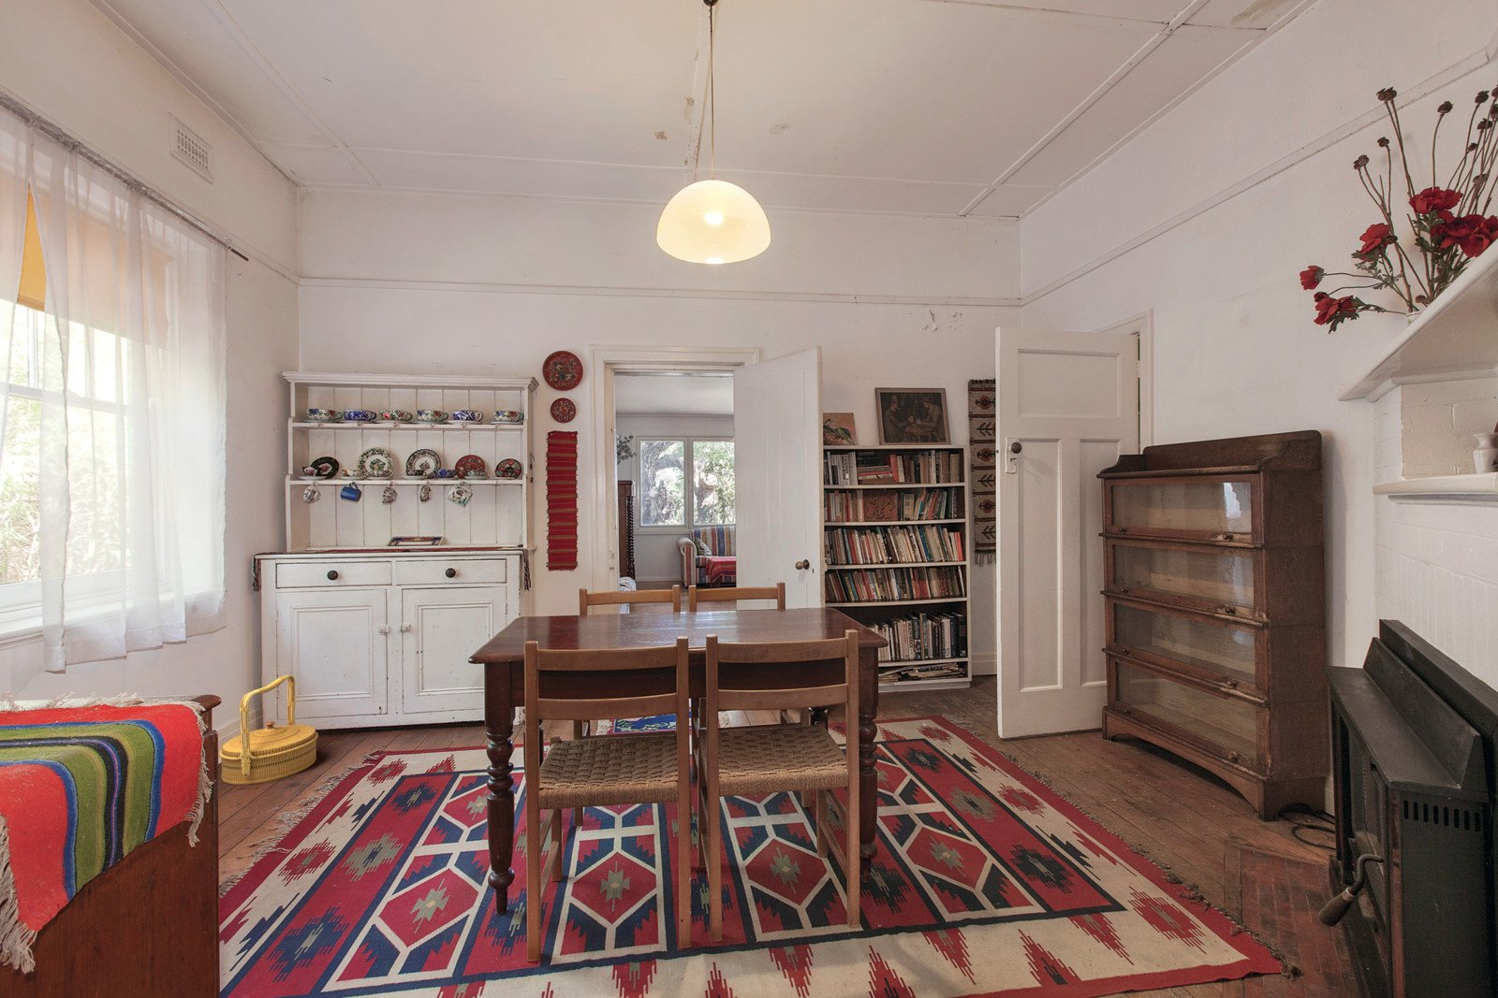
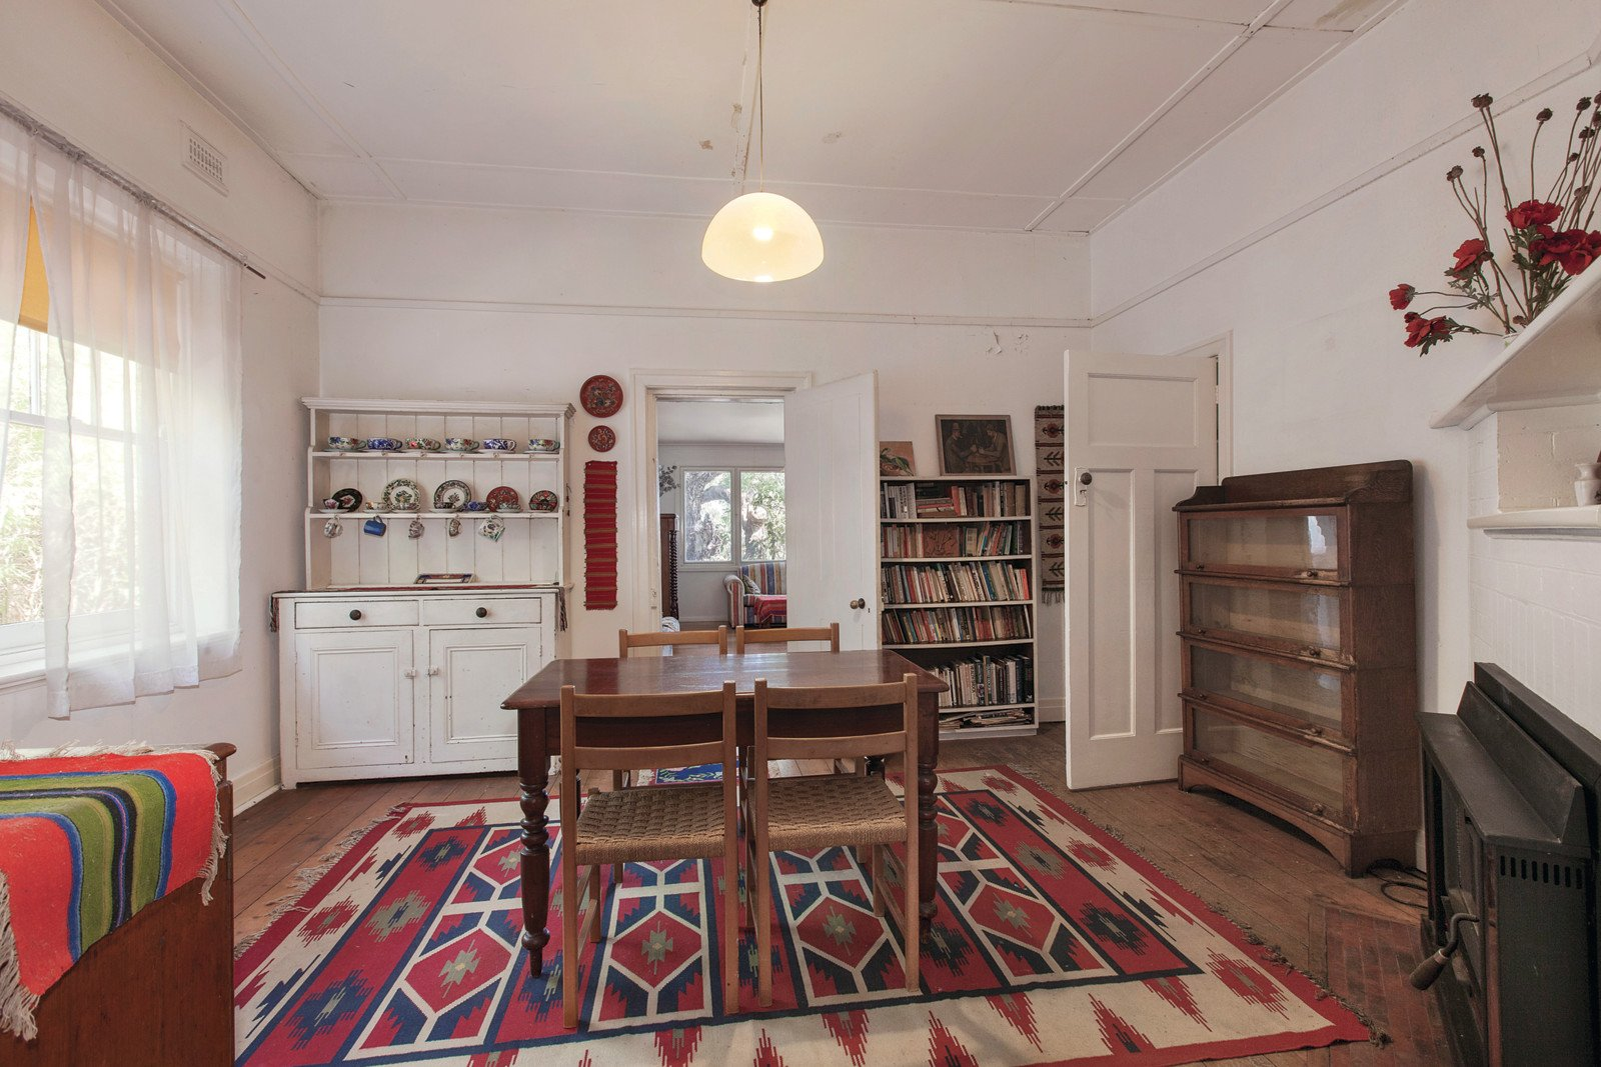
- woven basket (270, 726)
